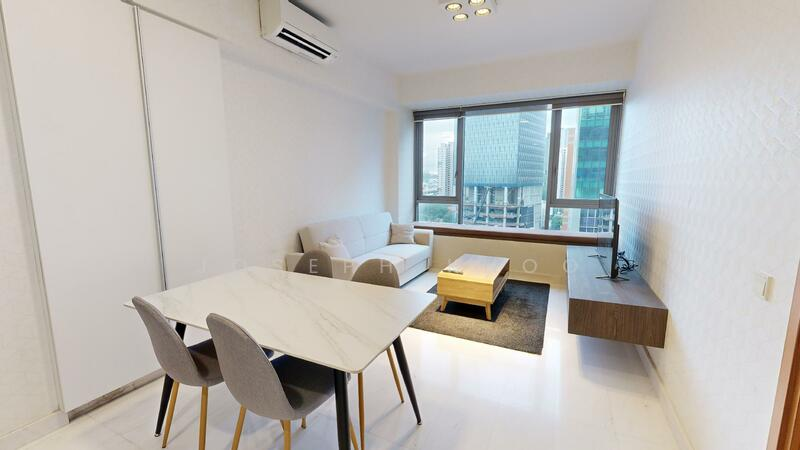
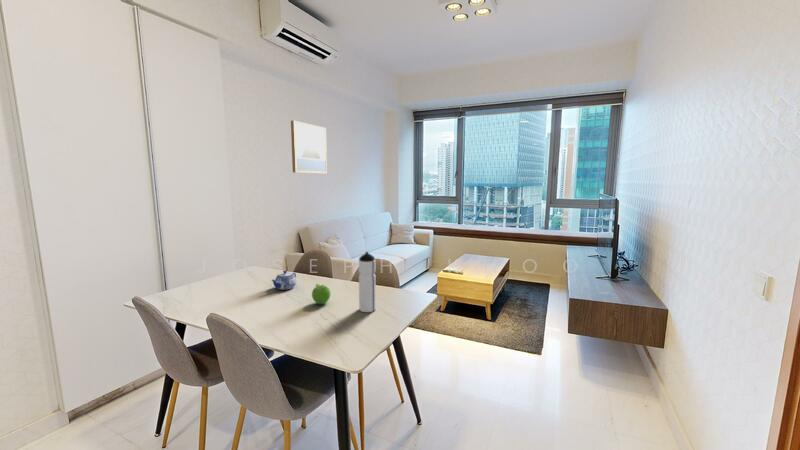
+ teapot (284, 279)
+ fruit (321, 293)
+ water bottle (367, 280)
+ wall art (310, 149)
